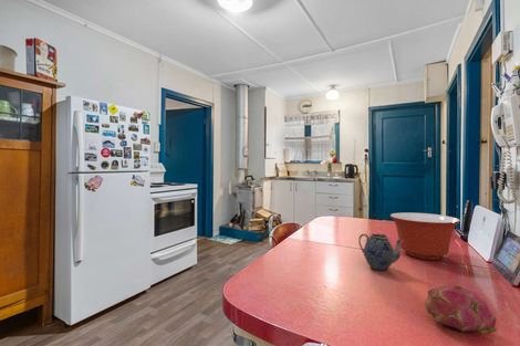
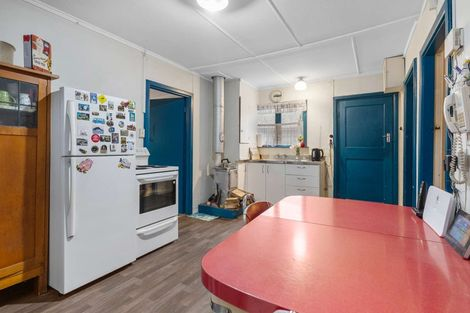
- fruit (458, 306)
- teapot (379, 250)
- mixing bowl (423, 235)
